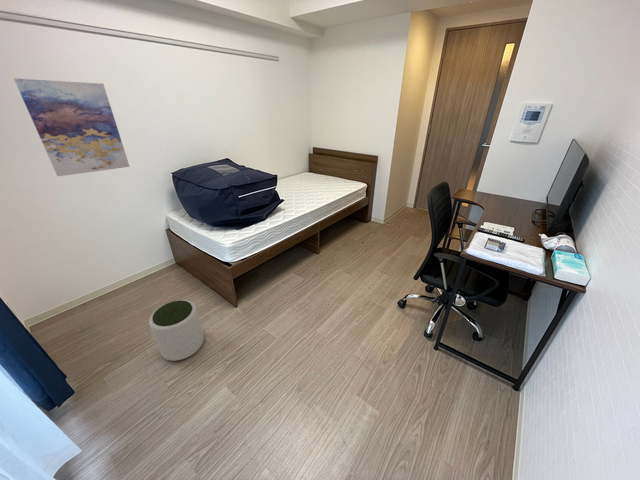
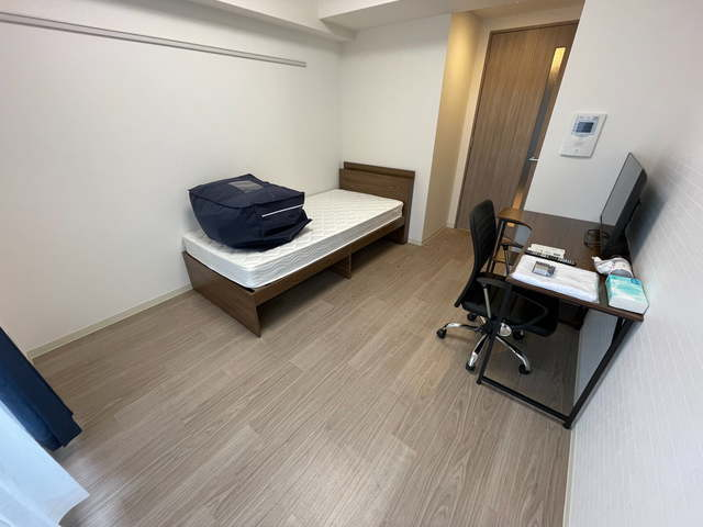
- wall art (80, 129)
- plant pot (178, 329)
